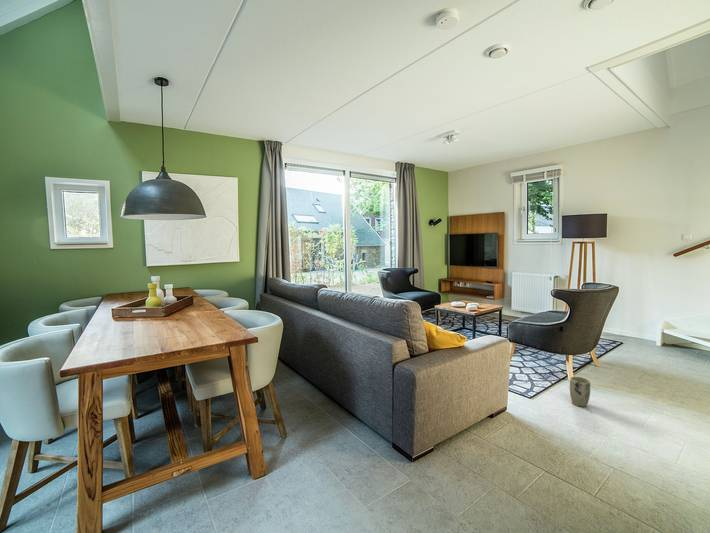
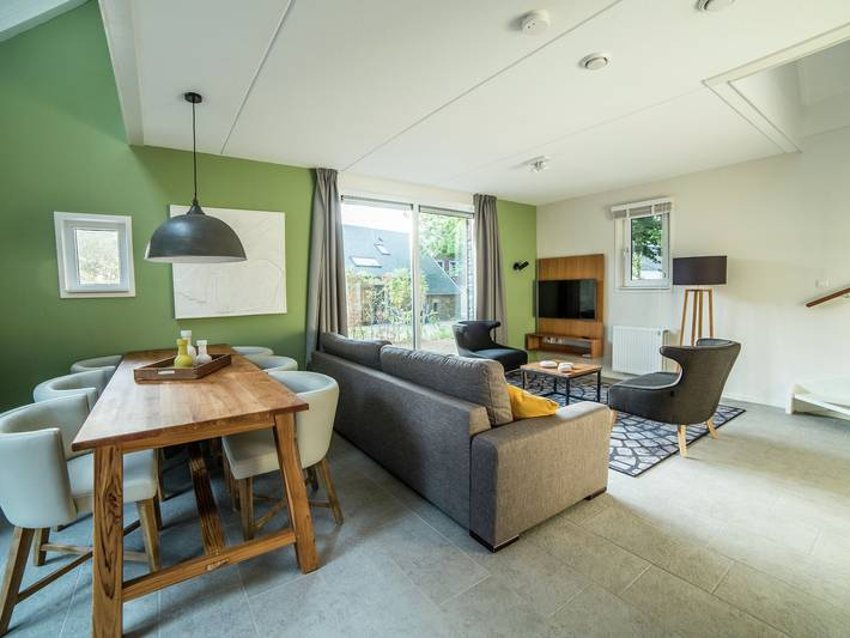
- plant pot (579, 391)
